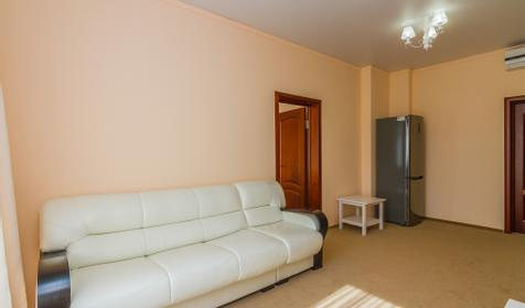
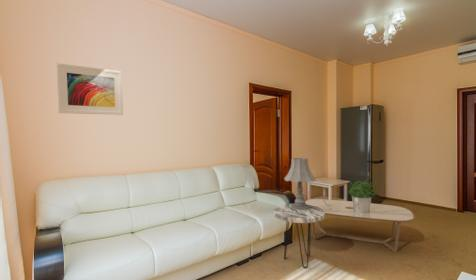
+ potted plant (362, 195)
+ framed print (92, 90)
+ side table (298, 235)
+ coffee table (353, 217)
+ table lamp (300, 182)
